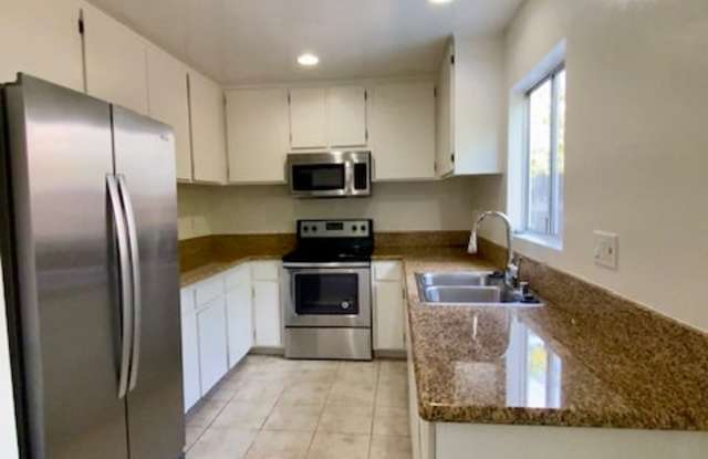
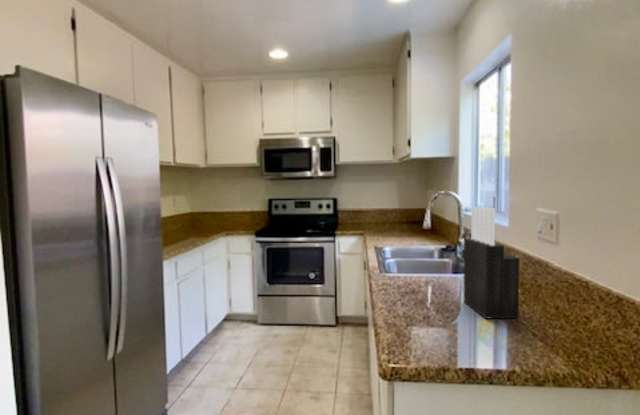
+ knife block (493, 258)
